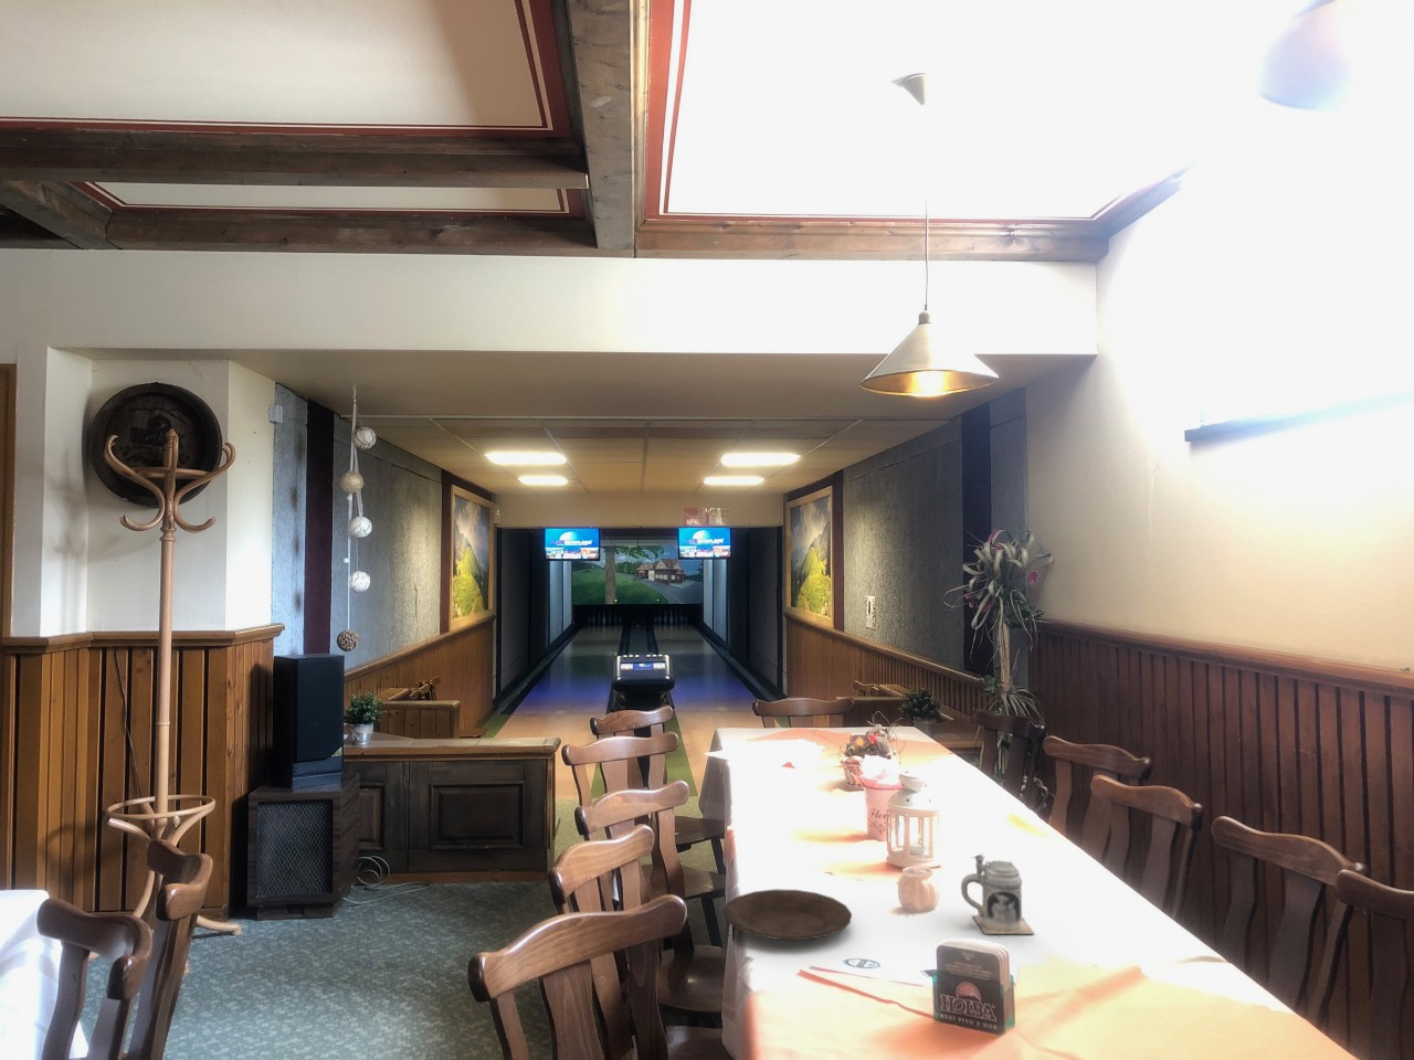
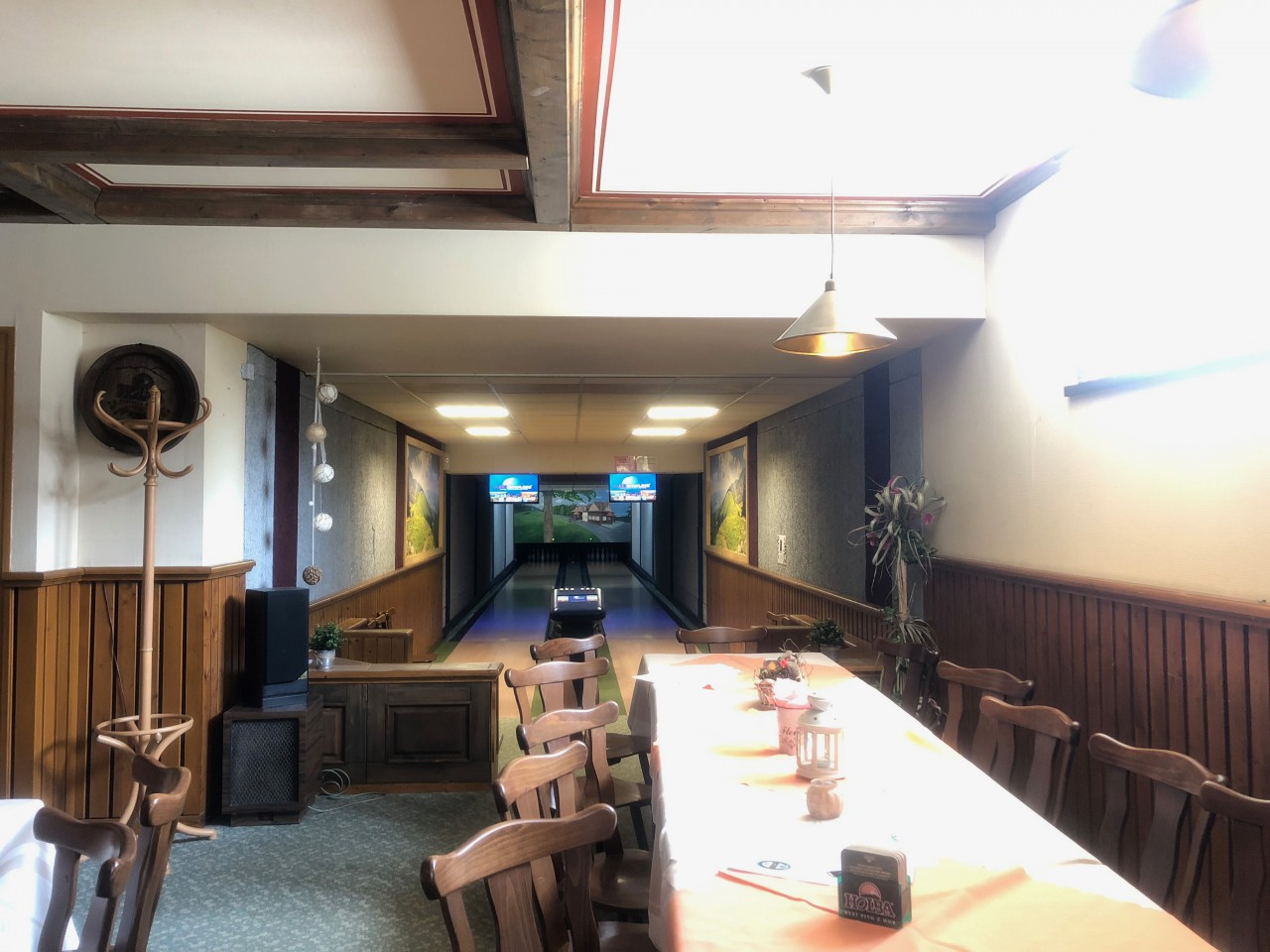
- beer mug (1000, 890)
- plate (786, 917)
